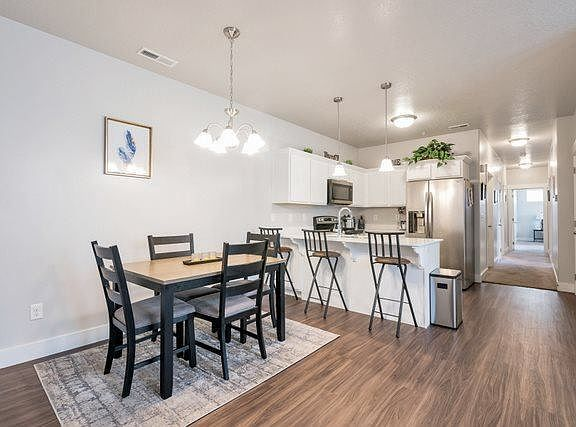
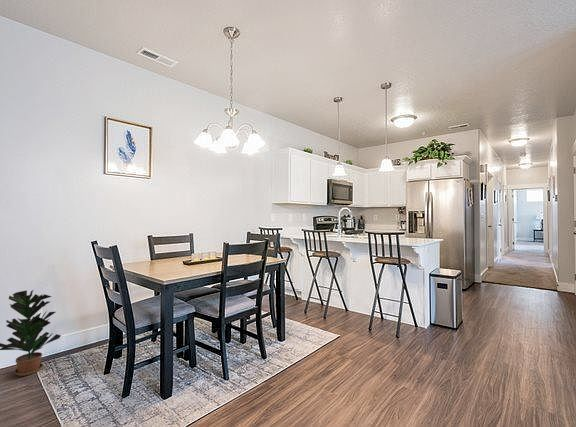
+ potted plant (27, 330)
